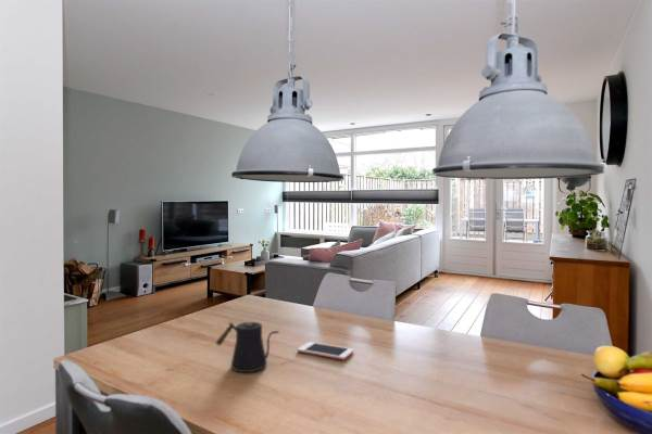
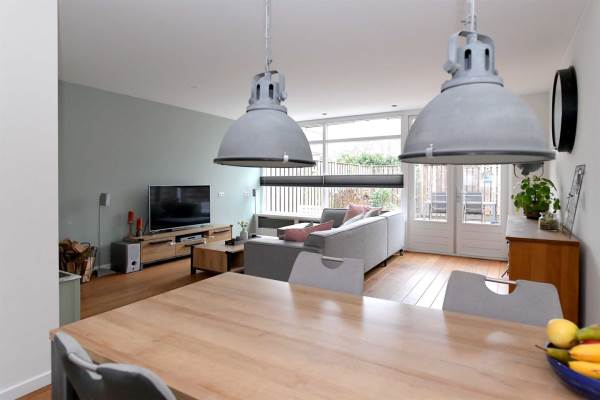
- cell phone (325, 350)
- kettle (247, 344)
